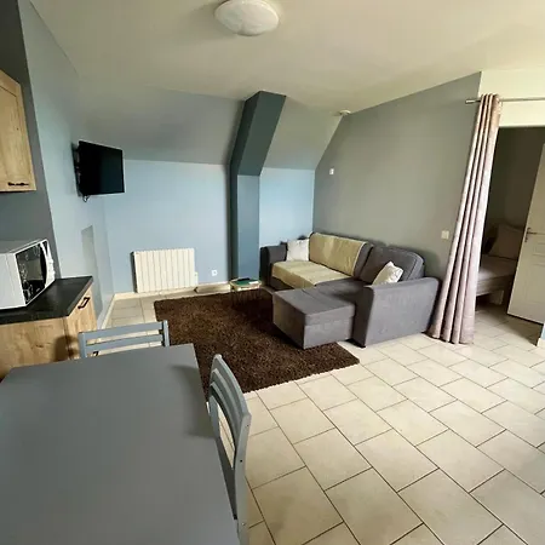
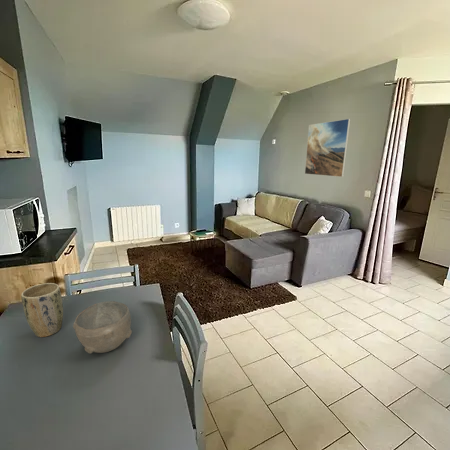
+ plant pot (44, 310)
+ bowl (104, 328)
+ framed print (325, 149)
